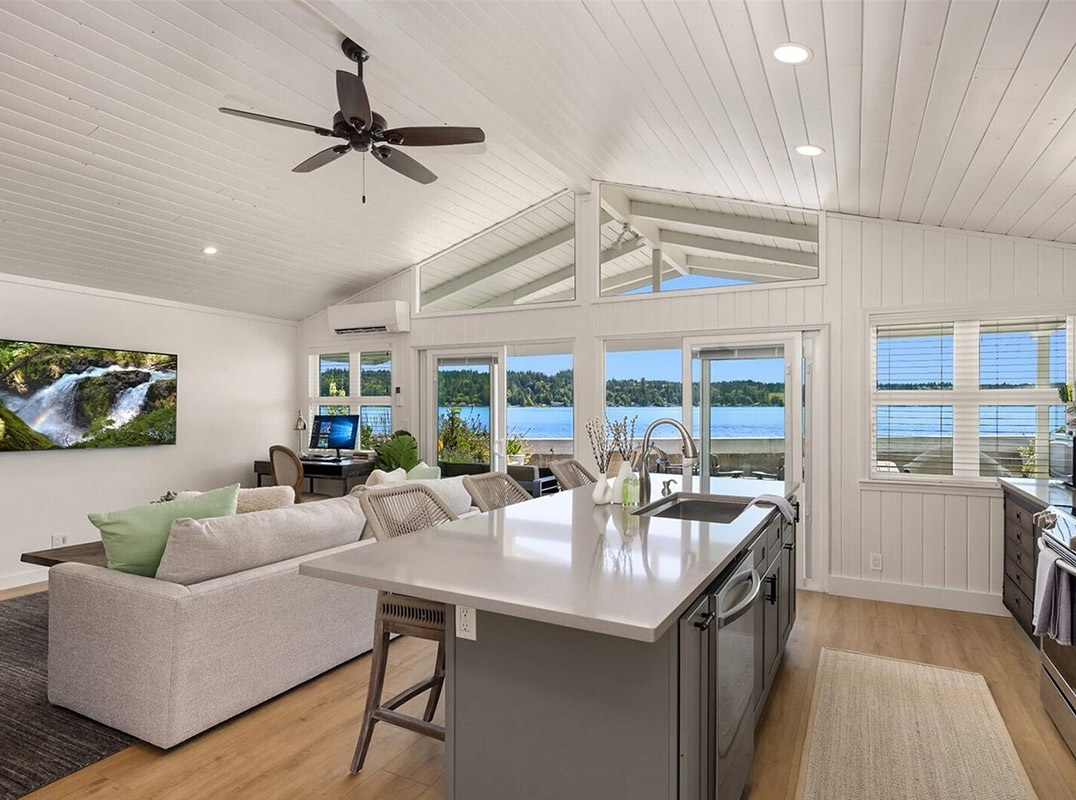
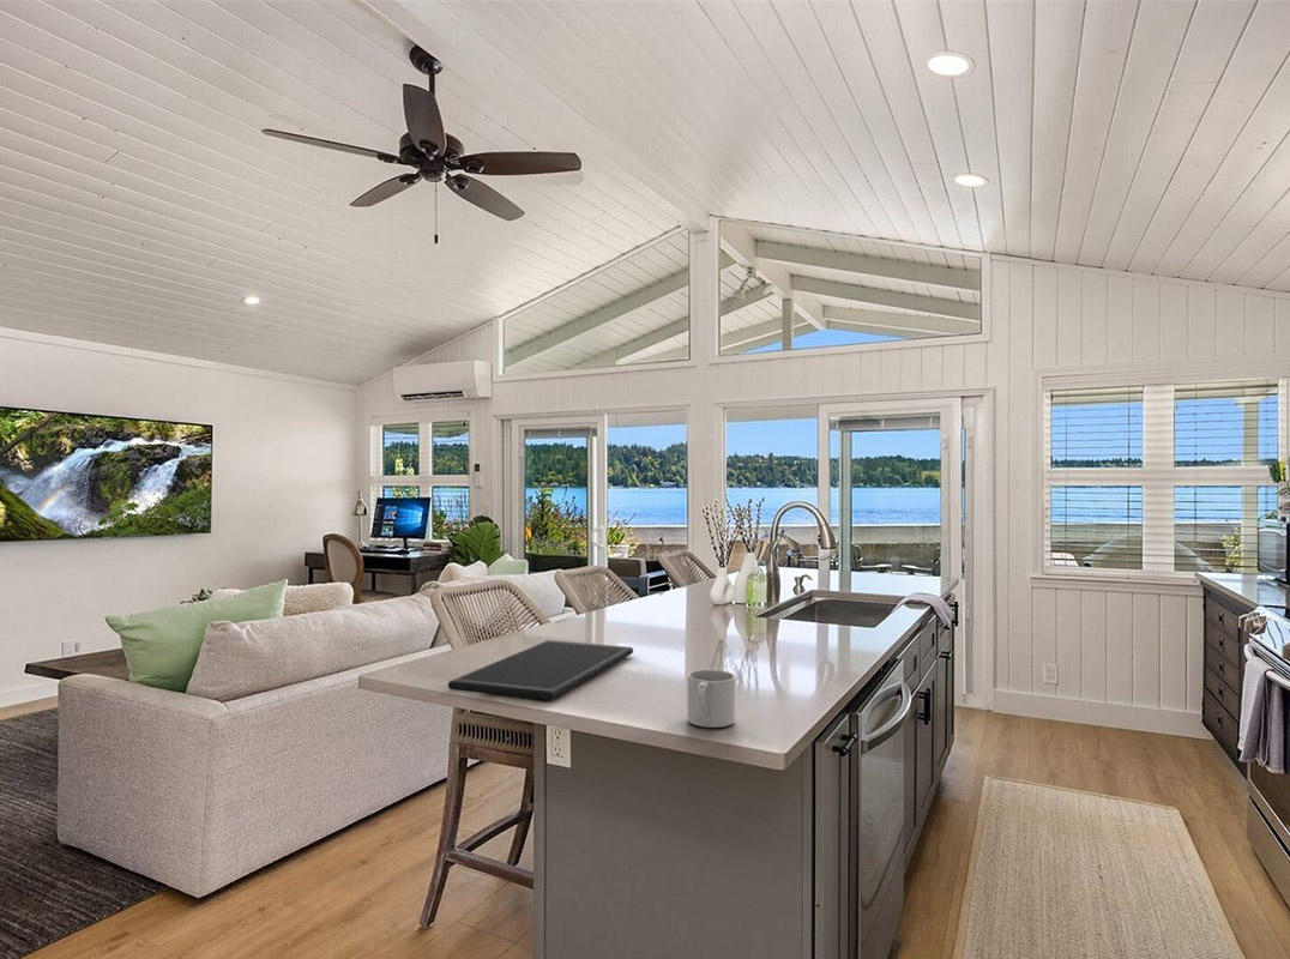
+ mug (709, 700)
+ cutting board (548, 665)
